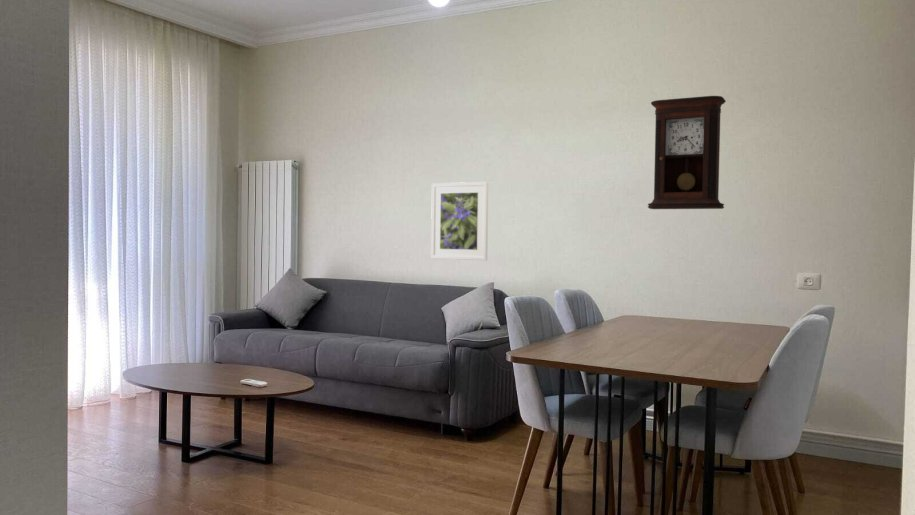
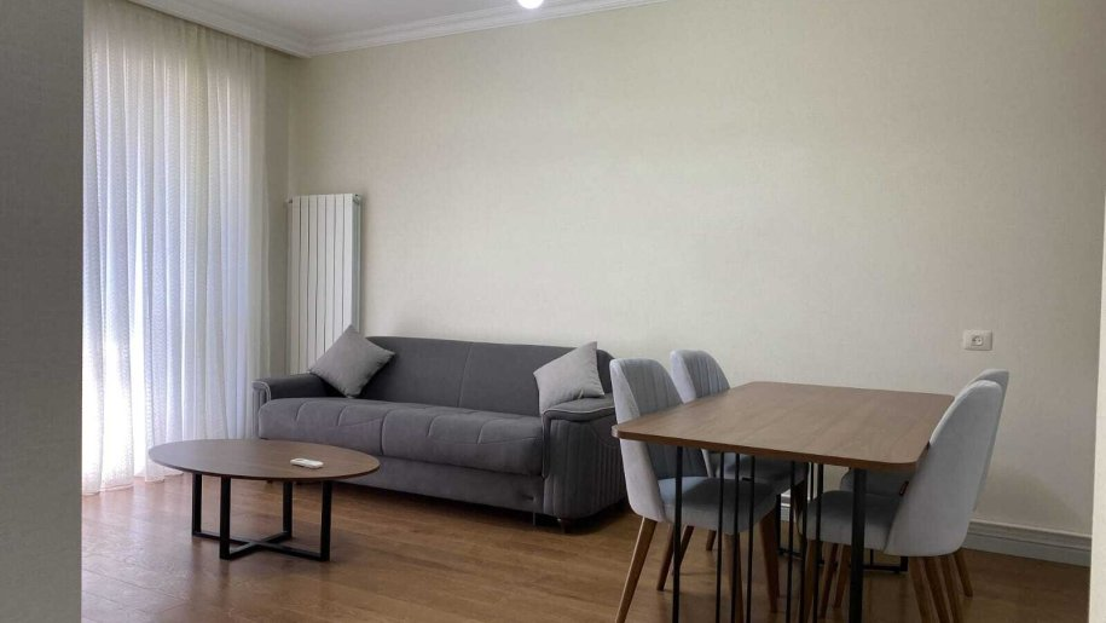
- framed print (459, 221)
- pendulum clock (685, 154)
